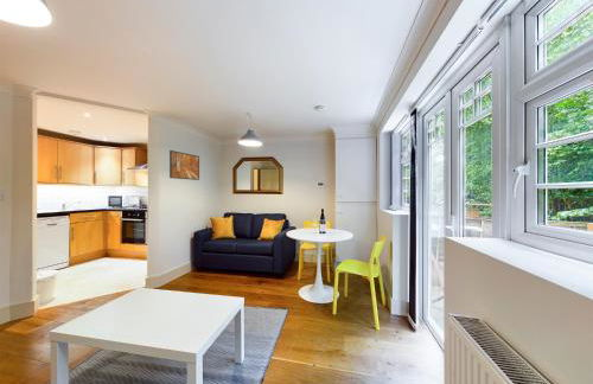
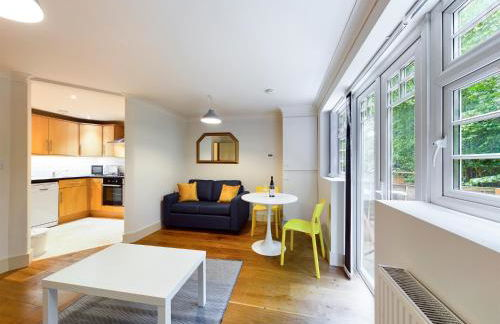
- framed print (185, 166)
